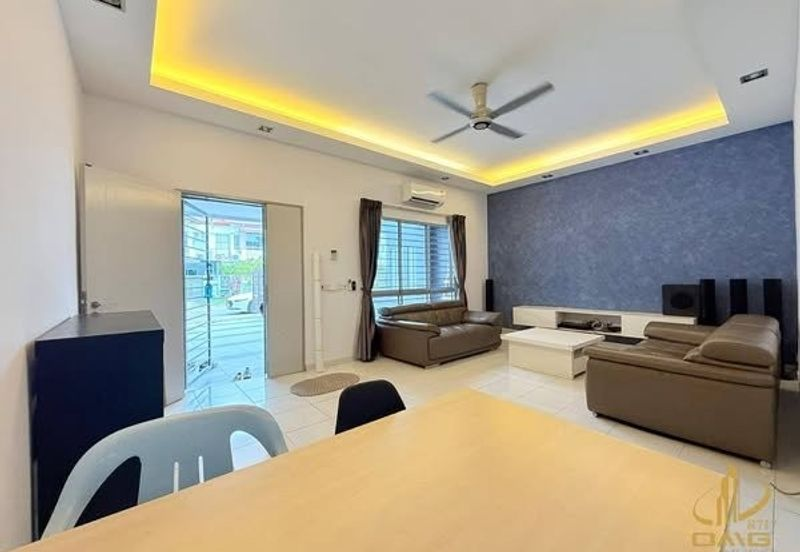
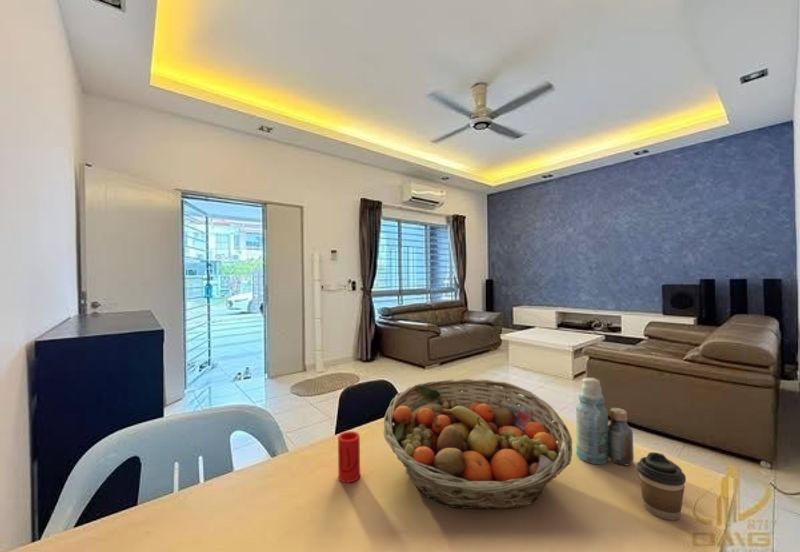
+ bottle (602, 418)
+ fruit basket (472, 435)
+ cup (349, 456)
+ coffee cup (660, 484)
